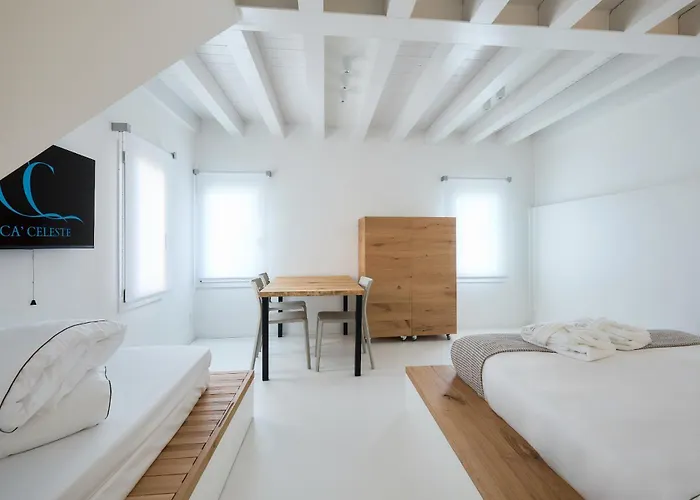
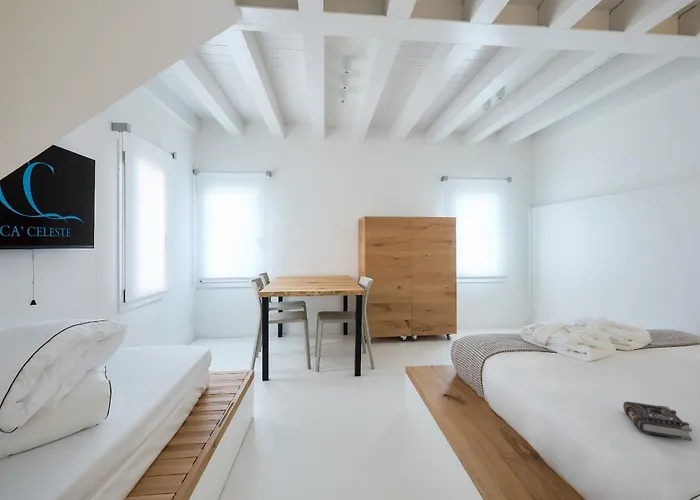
+ book (654, 417)
